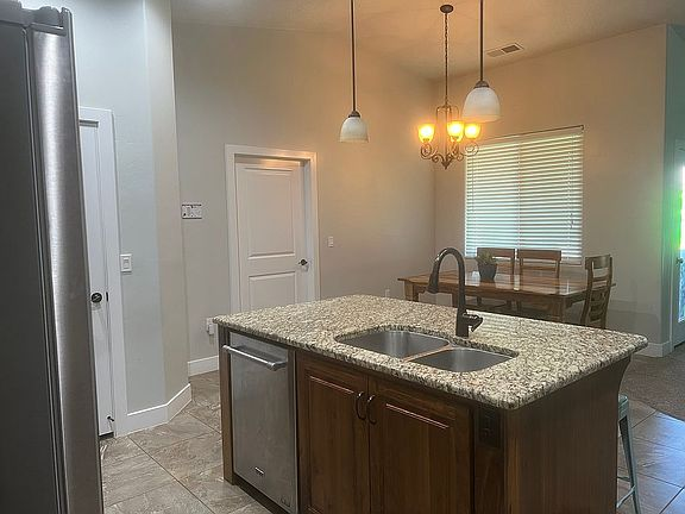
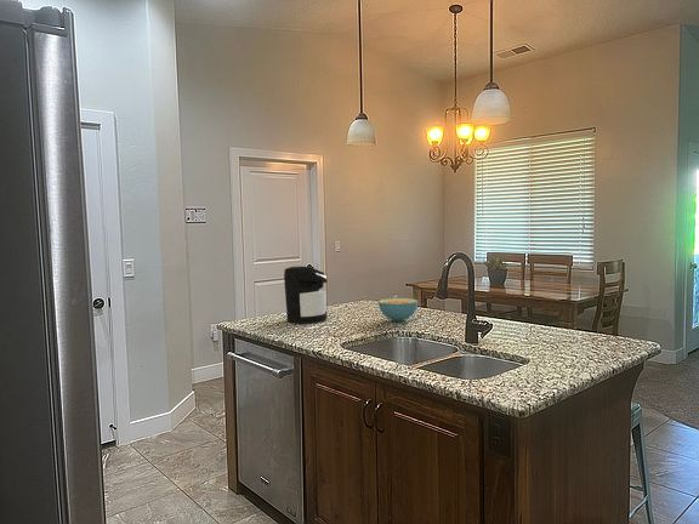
+ cereal bowl (398, 311)
+ coffee maker (307, 292)
